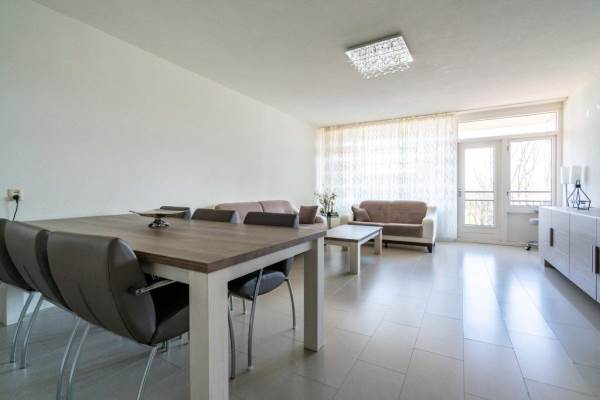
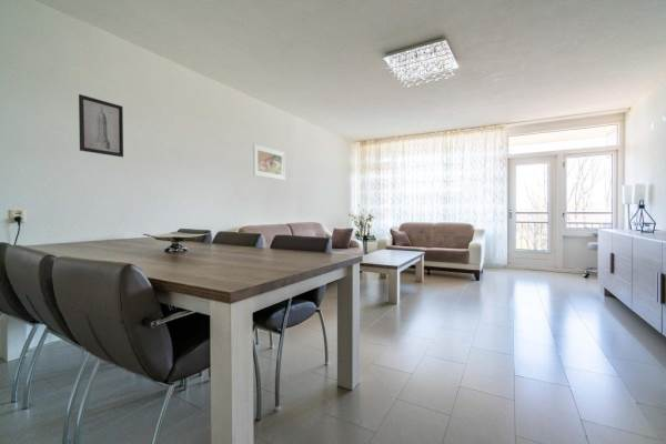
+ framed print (270, 163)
+ wall art (102, 127)
